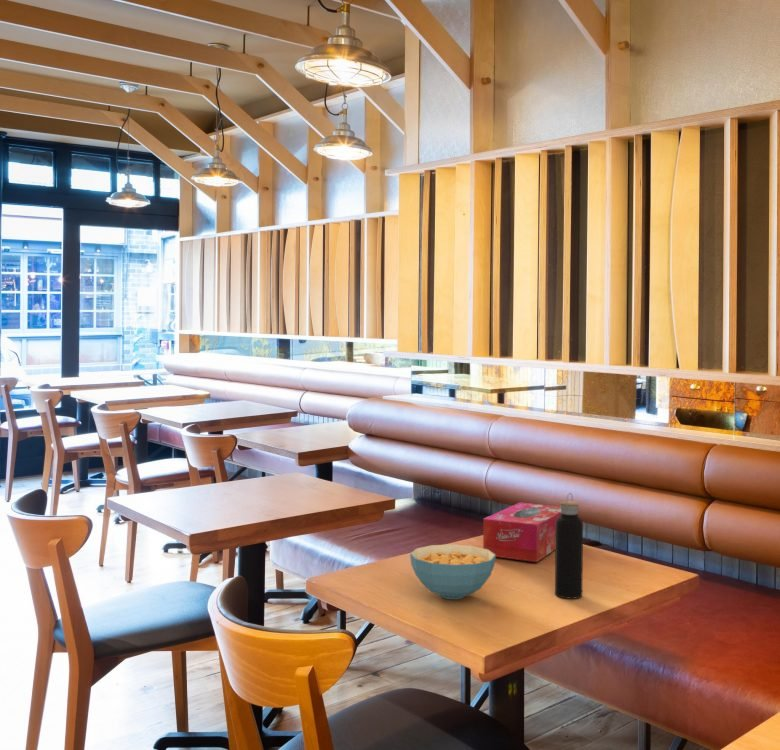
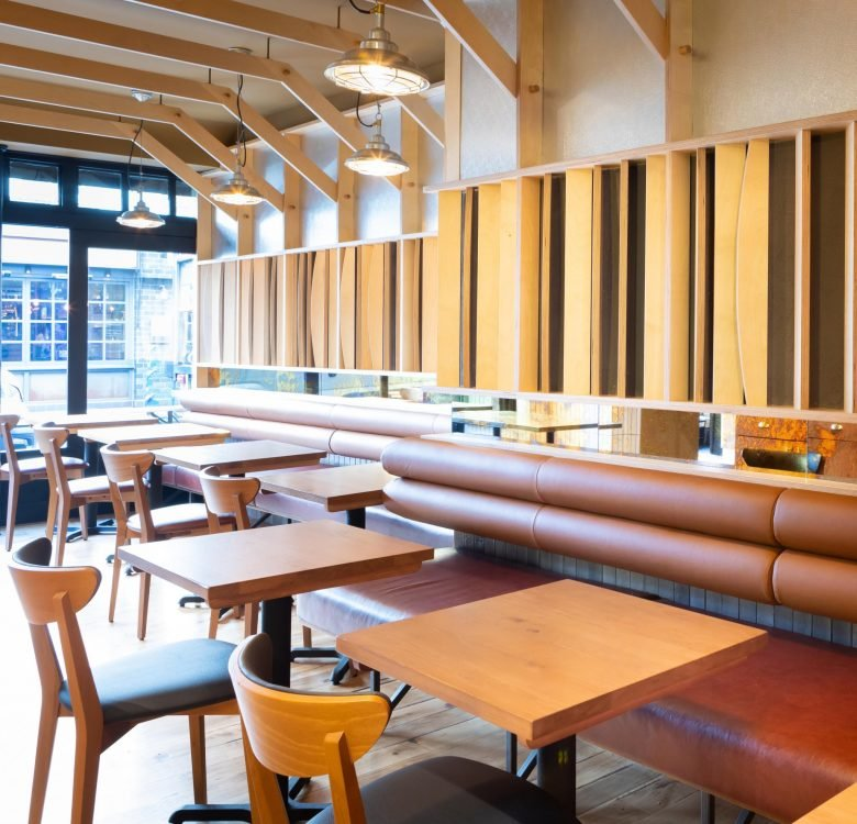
- cereal bowl (452, 574)
- water bottle (569, 544)
- tissue box (527, 530)
